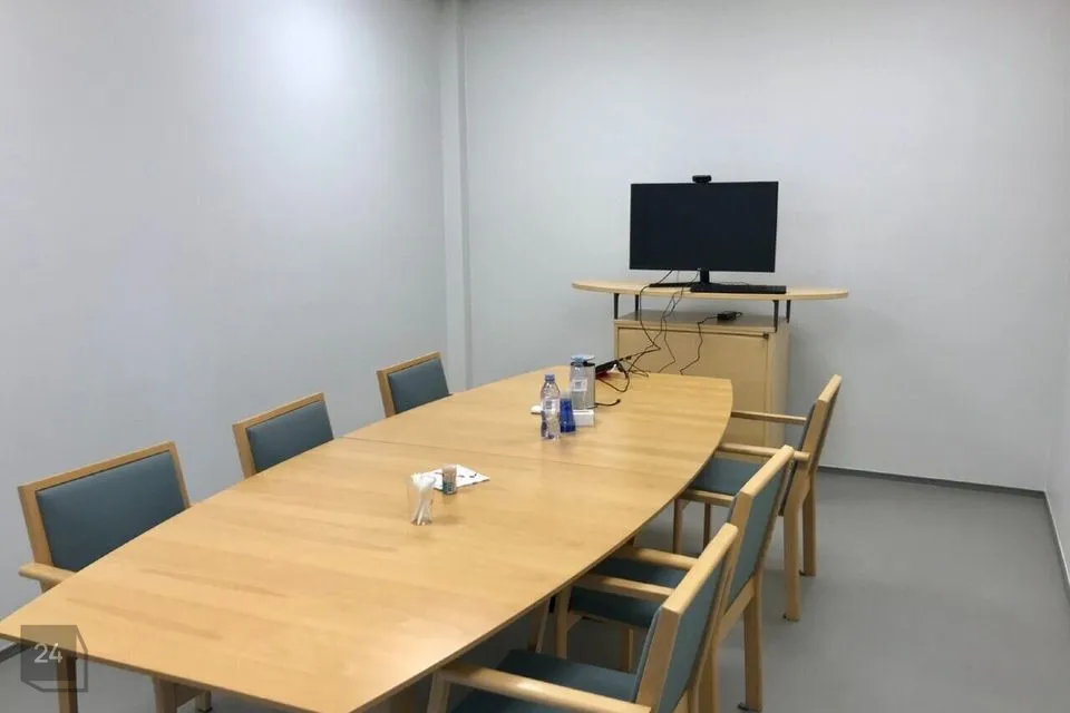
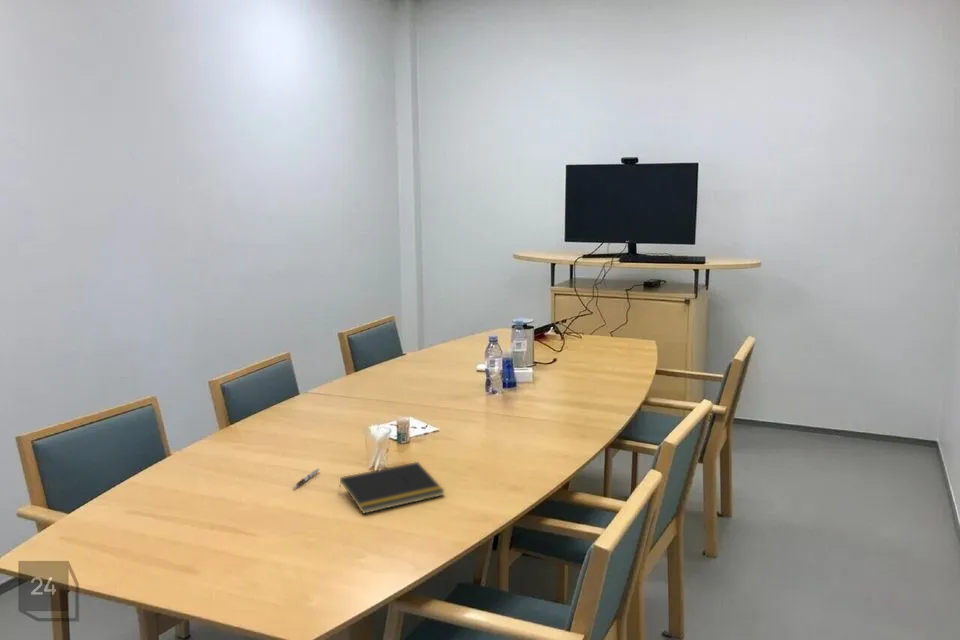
+ notepad (392, 486)
+ pen (306, 478)
